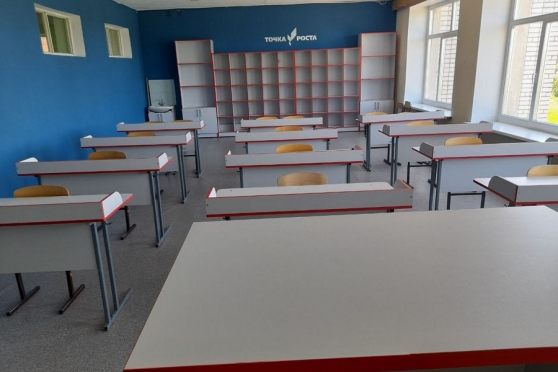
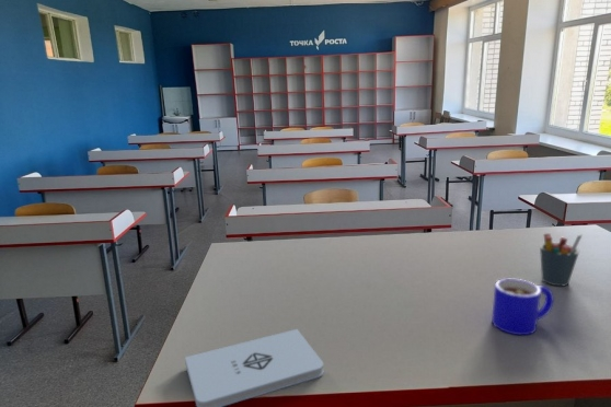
+ pen holder (557, 255)
+ notepad (254, 365)
+ mug (524, 304)
